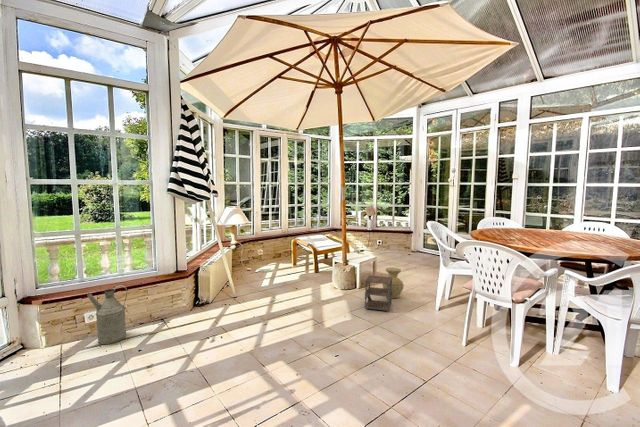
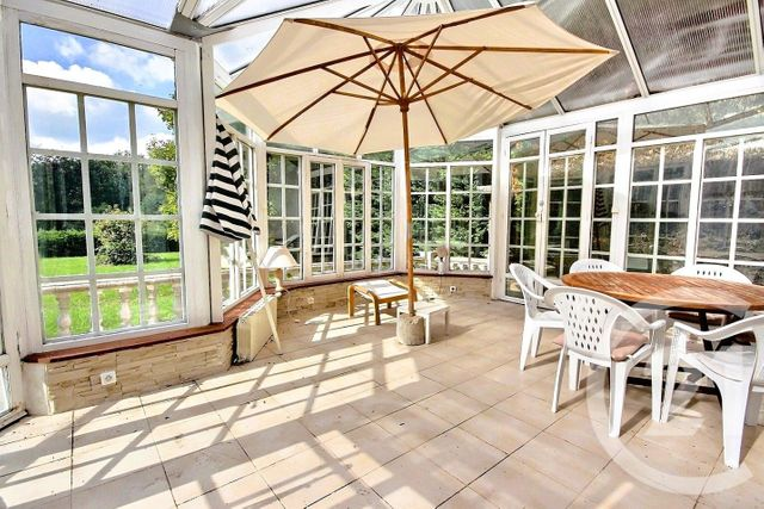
- side table (385, 286)
- watering can (108, 313)
